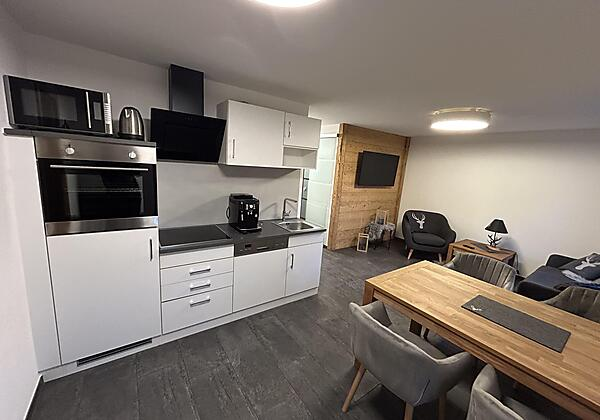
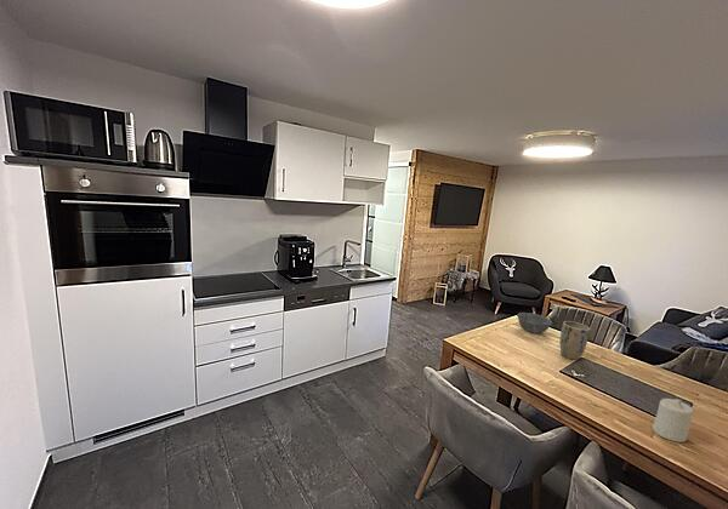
+ candle (673, 416)
+ bowl (533, 324)
+ plant pot (573, 341)
